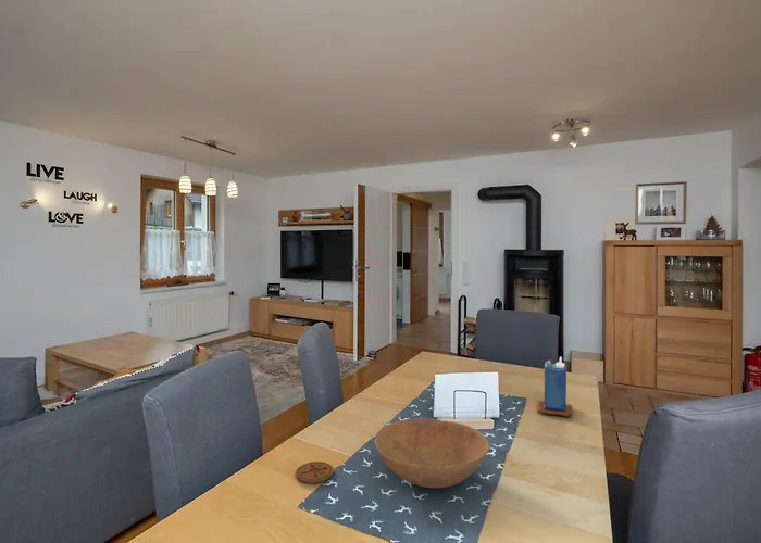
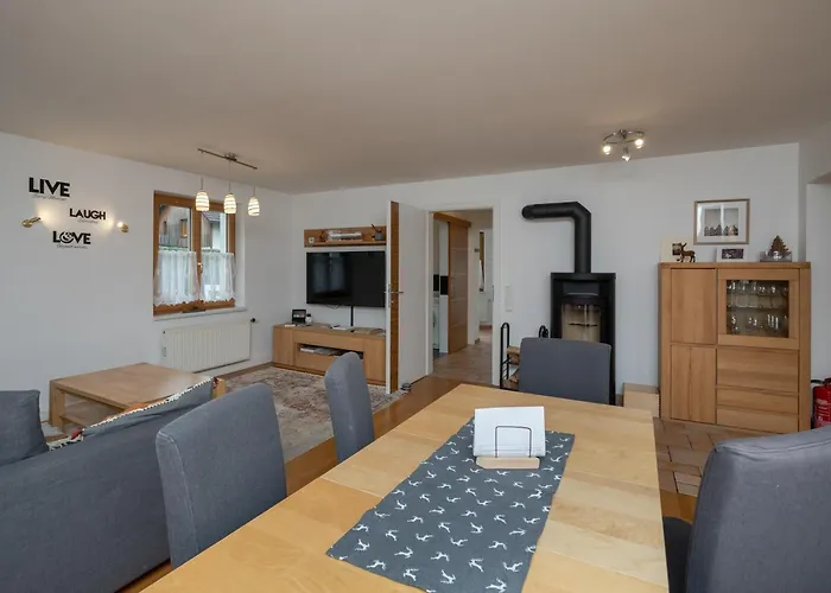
- bowl (431, 456)
- candle (553, 383)
- coaster (314, 471)
